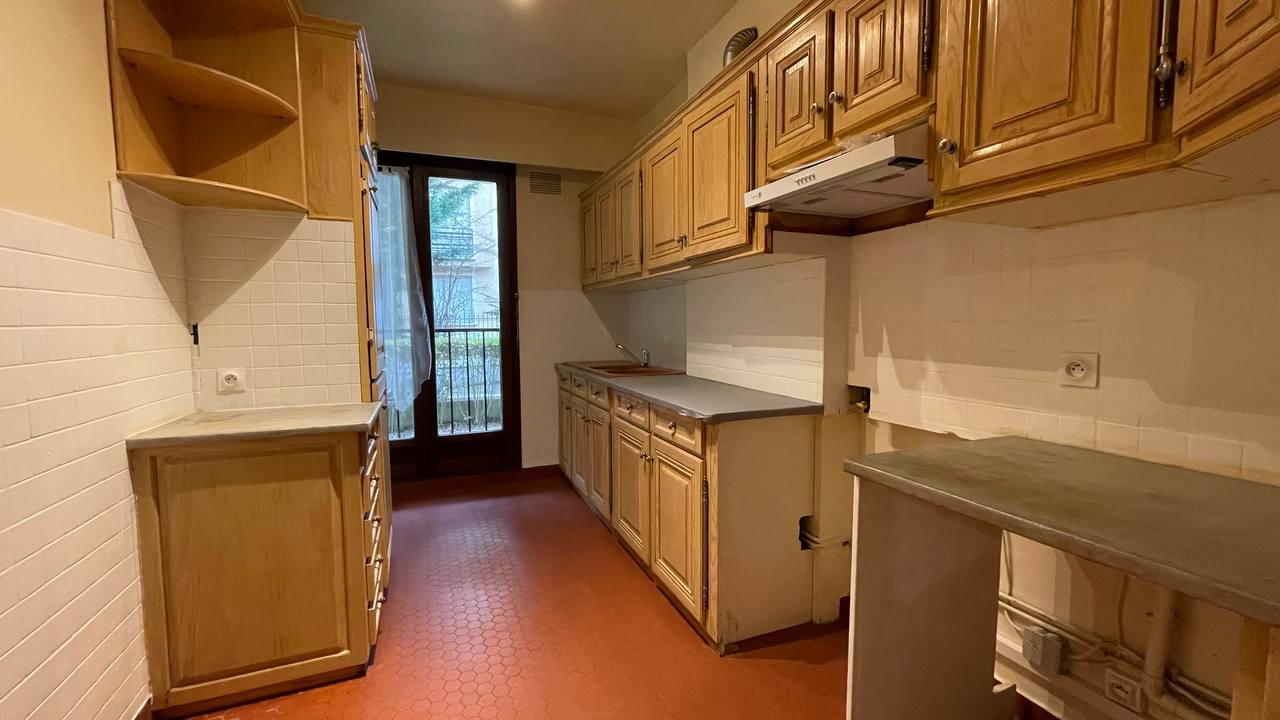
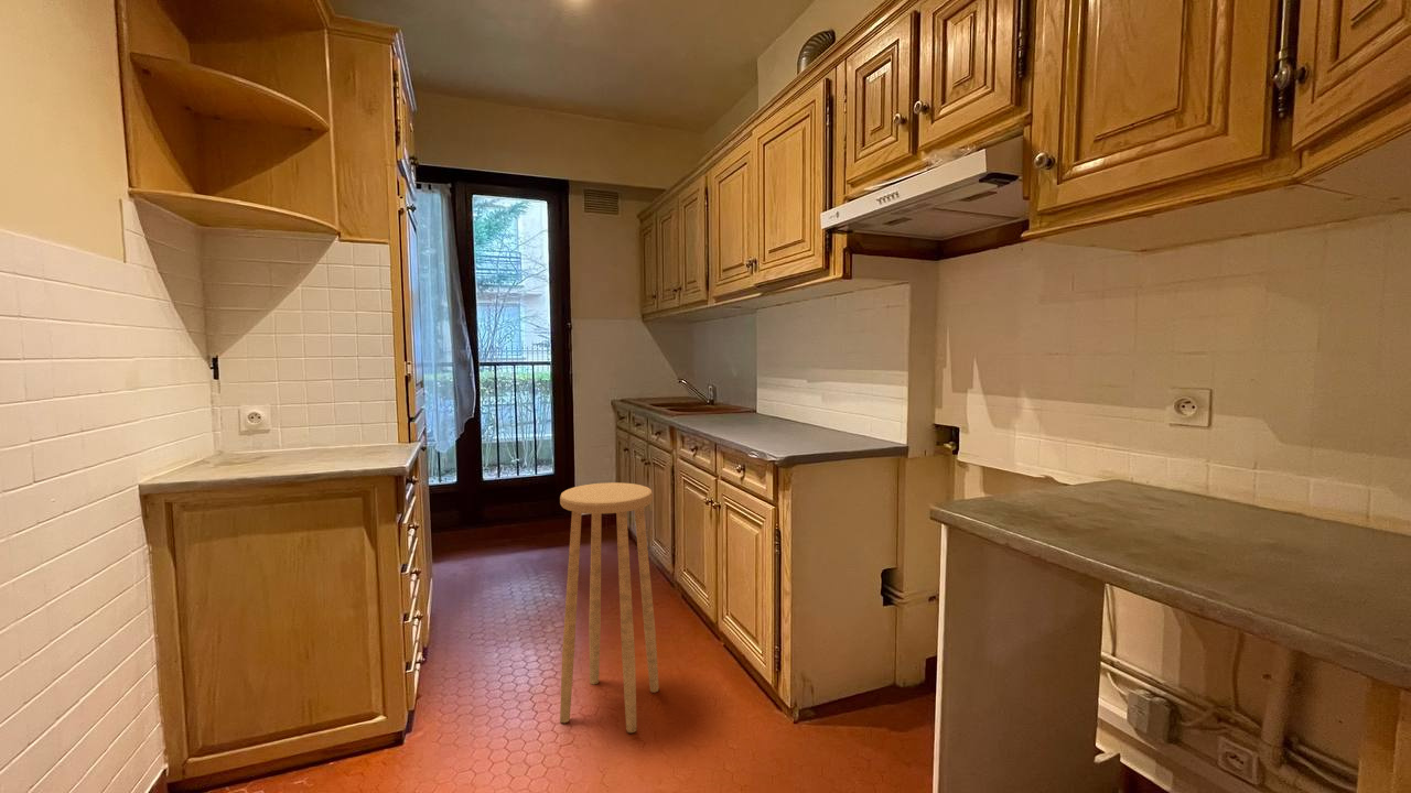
+ stool (600, 599)
